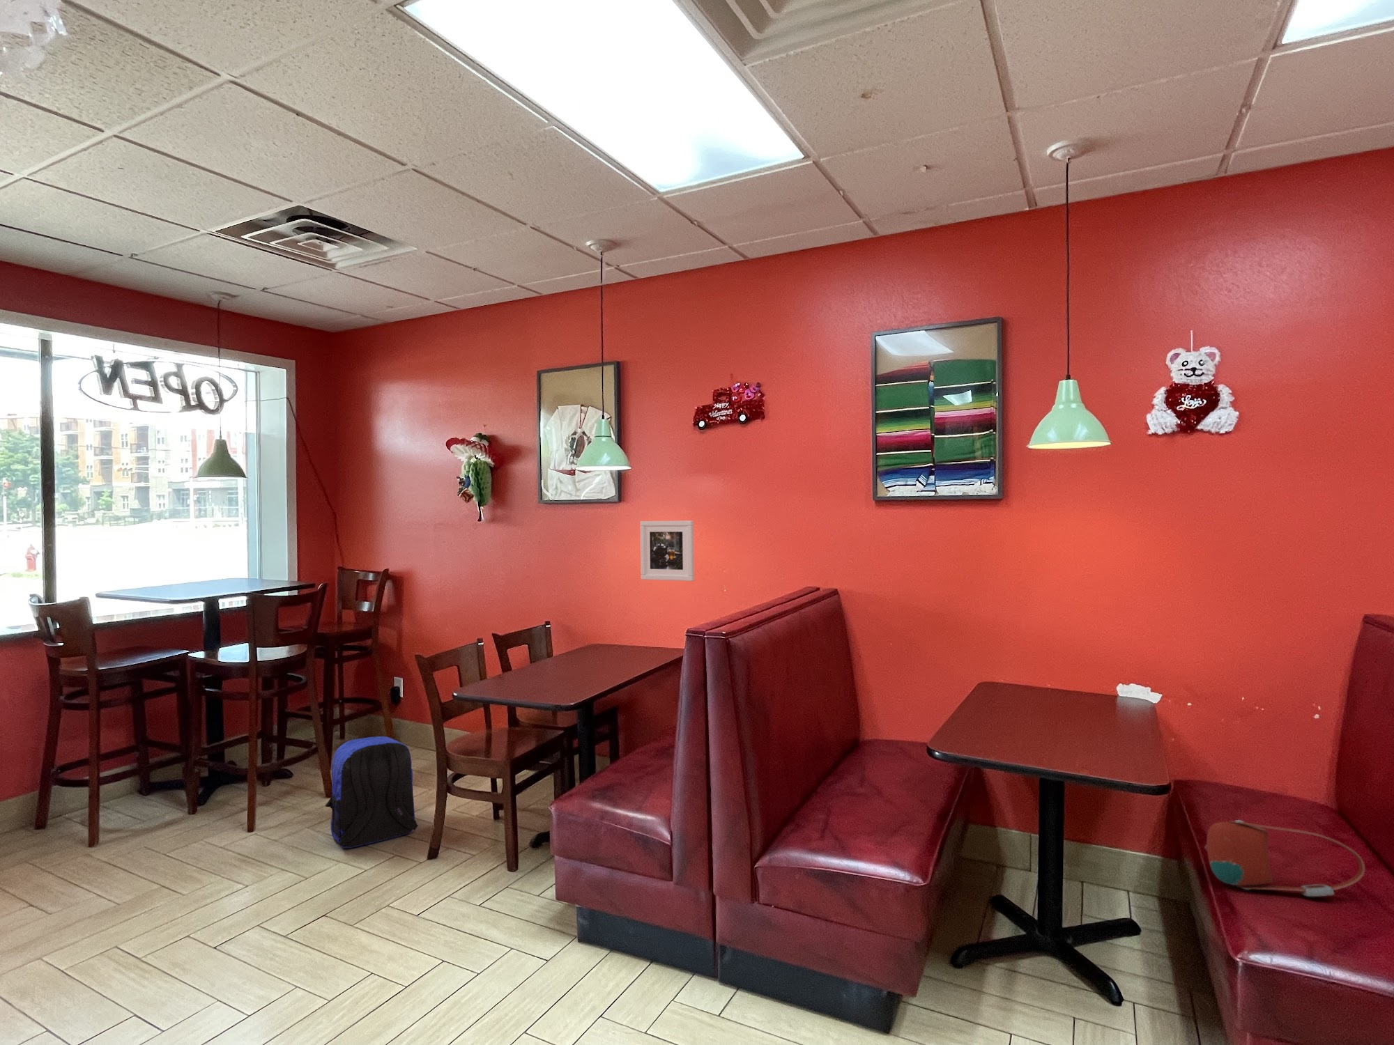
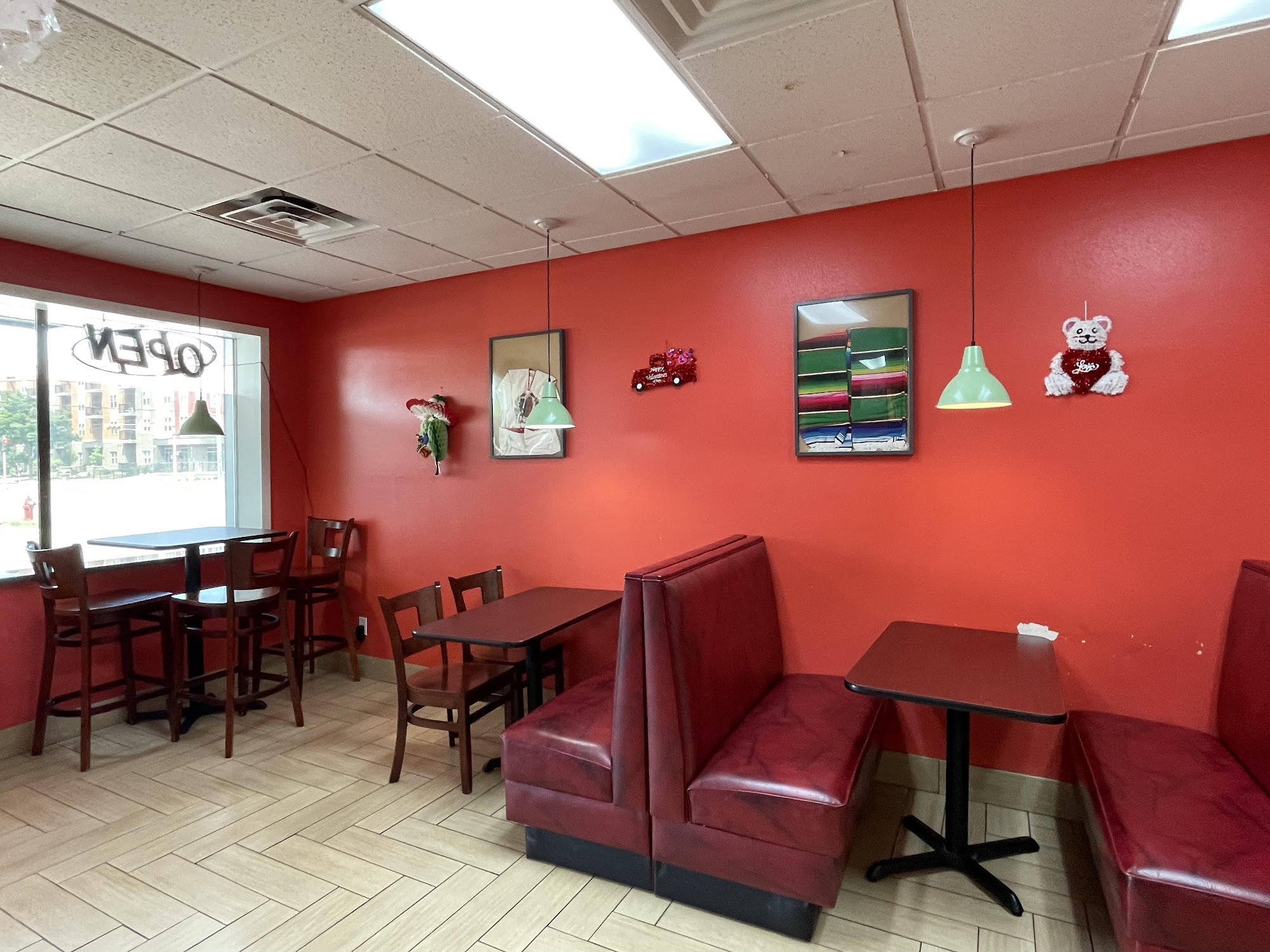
- handbag (1269, 861)
- backpack (367, 785)
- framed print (666, 550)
